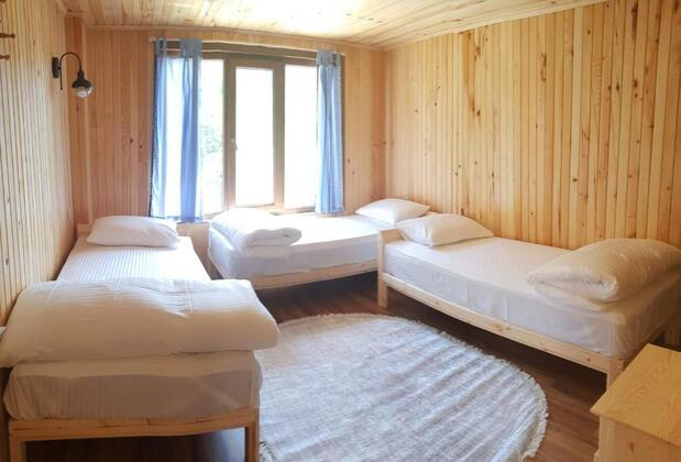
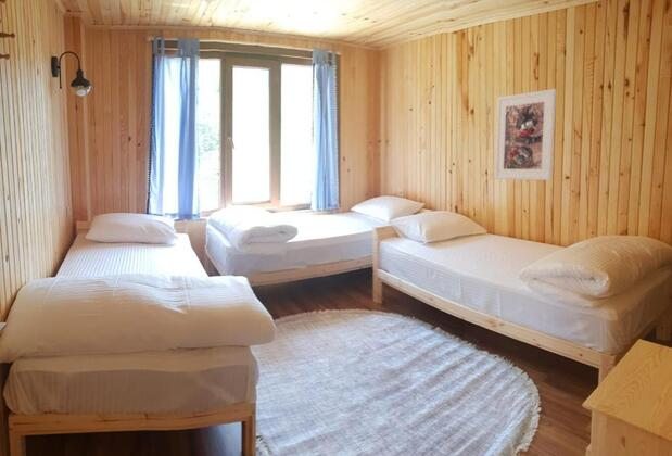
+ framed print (523, 137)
